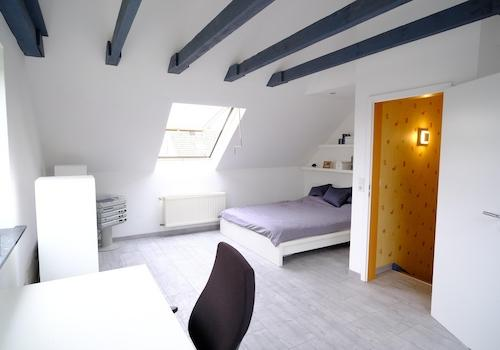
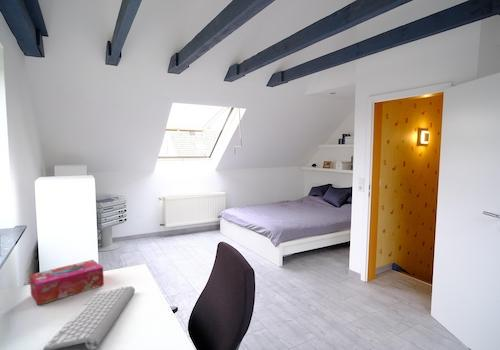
+ computer keyboard (96, 313)
+ tissue box (68, 280)
